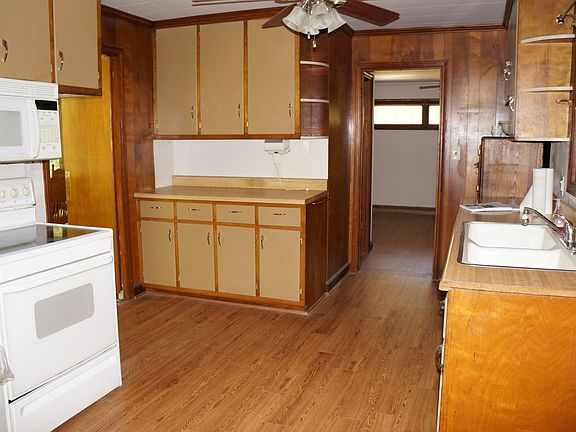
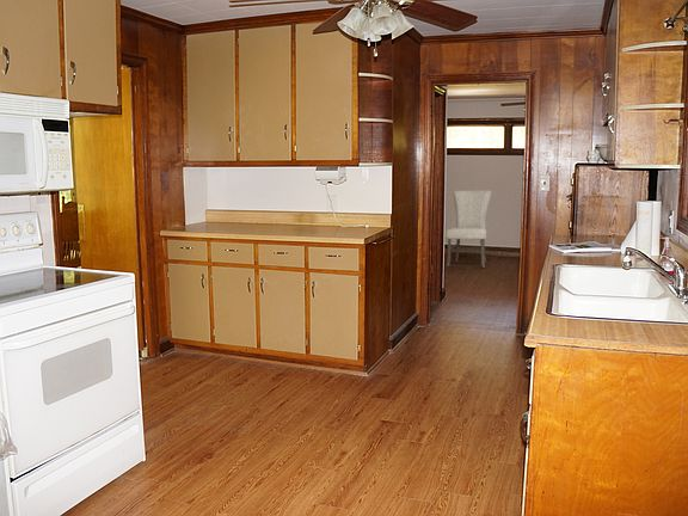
+ chair (468, 227)
